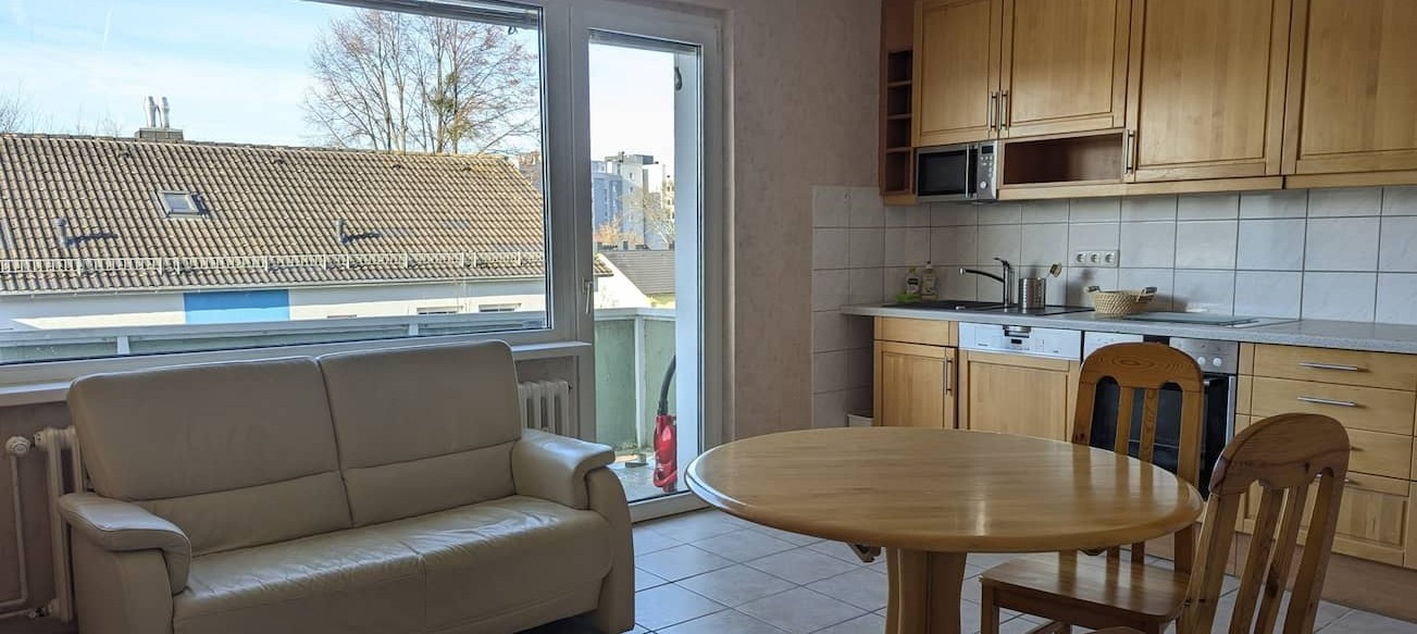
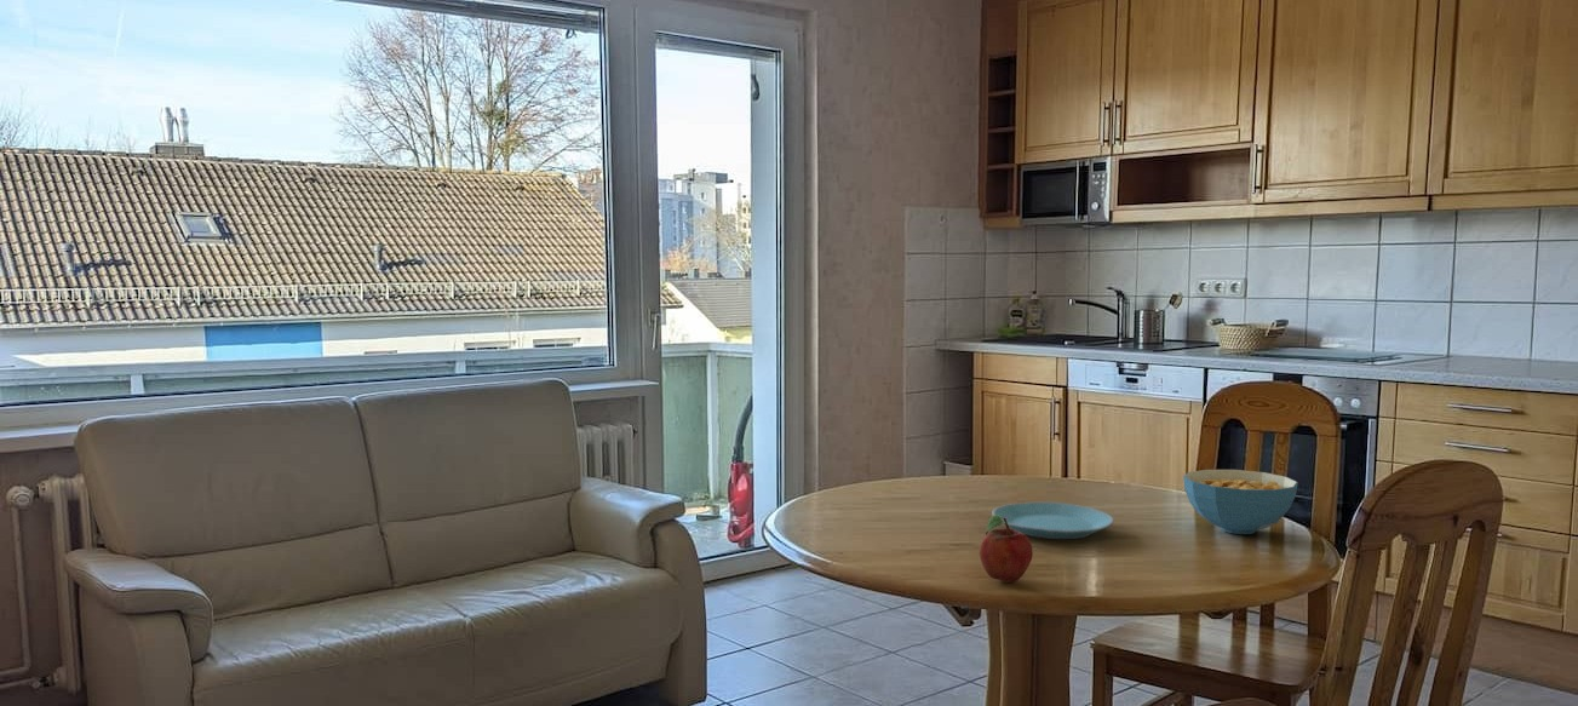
+ plate (1051, 522)
+ cereal bowl (1239, 504)
+ fruit (1003, 547)
